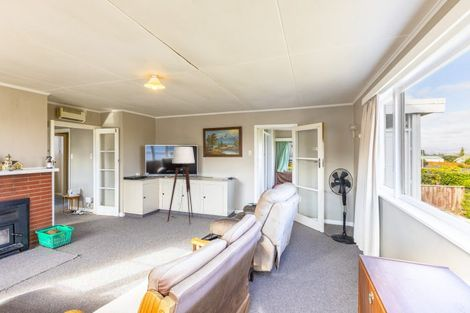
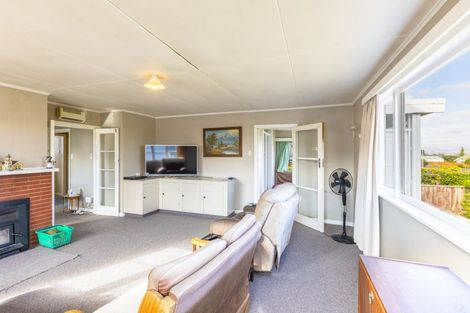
- floor lamp (183, 179)
